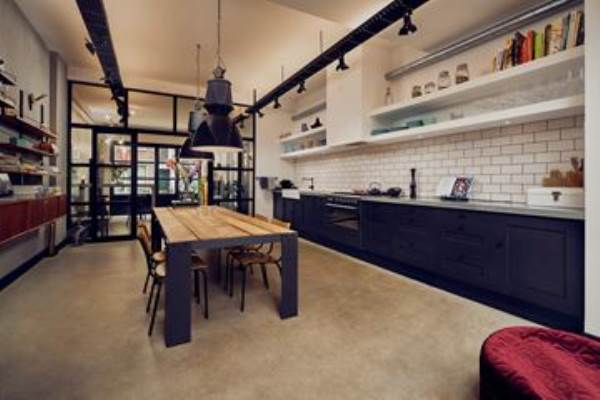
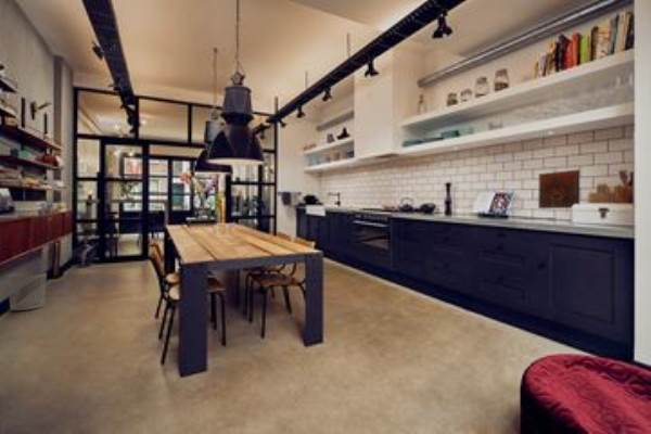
+ waste bin (27, 290)
+ decorative tile (558, 190)
